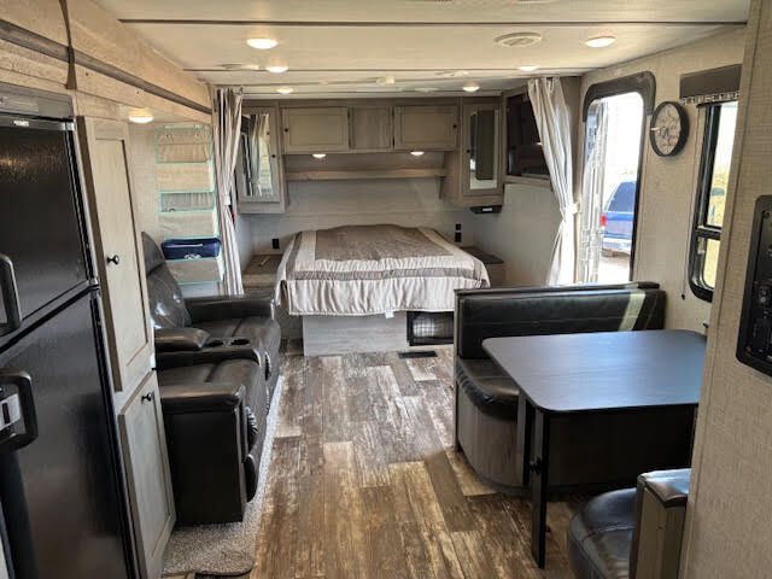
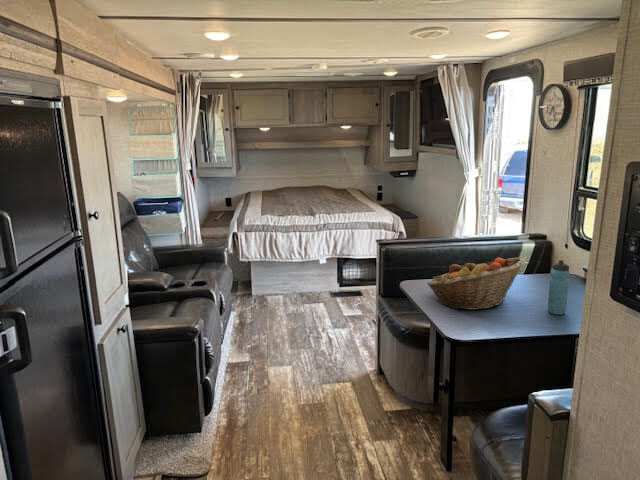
+ fruit basket (475, 279)
+ water bottle (558, 286)
